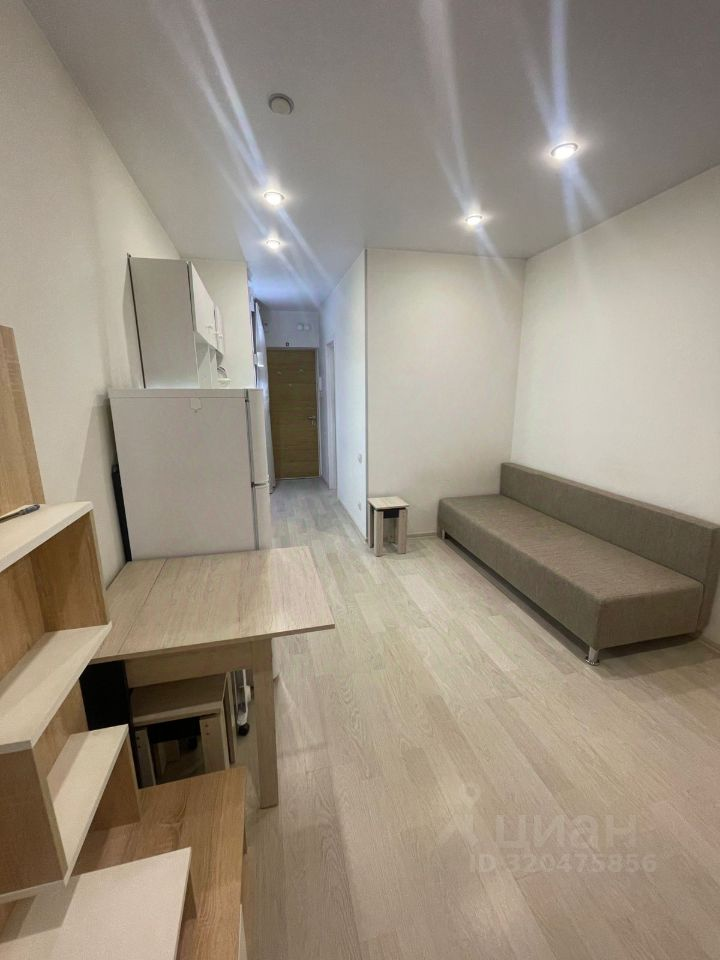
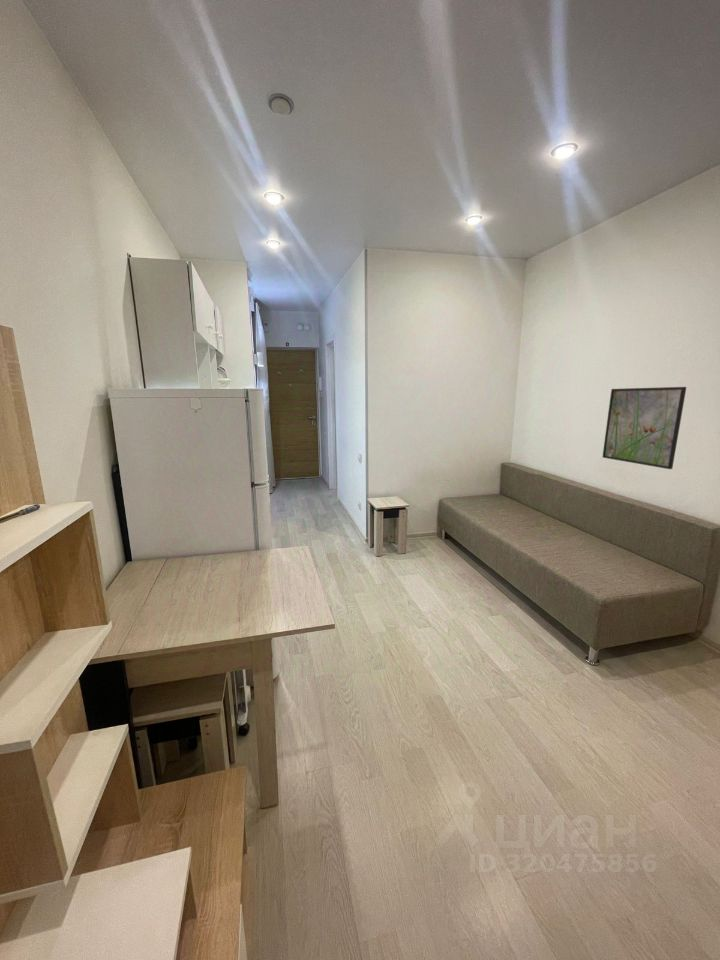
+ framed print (639, 426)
